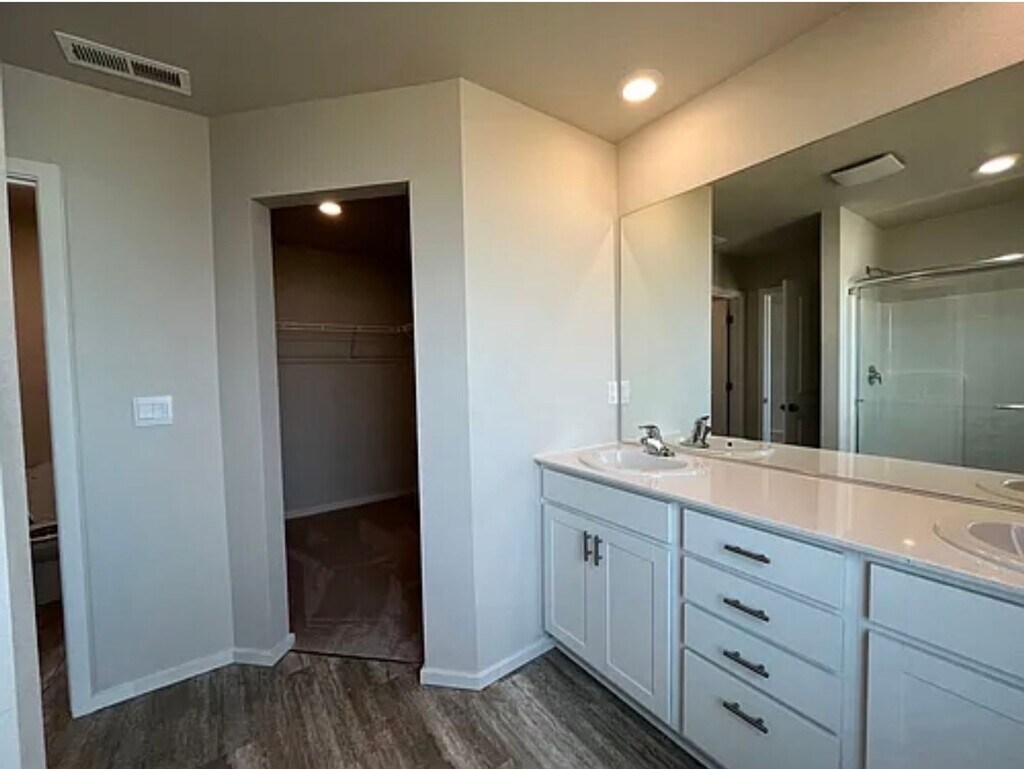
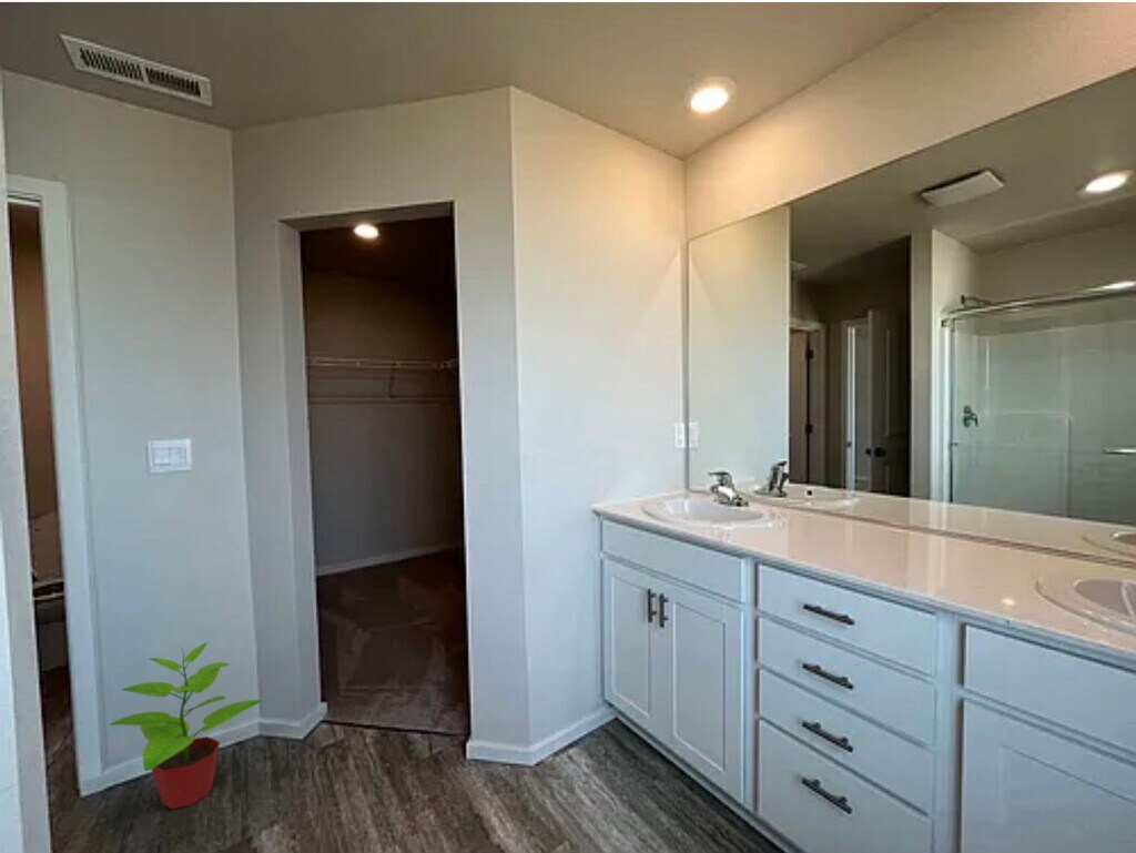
+ potted plant (186, 722)
